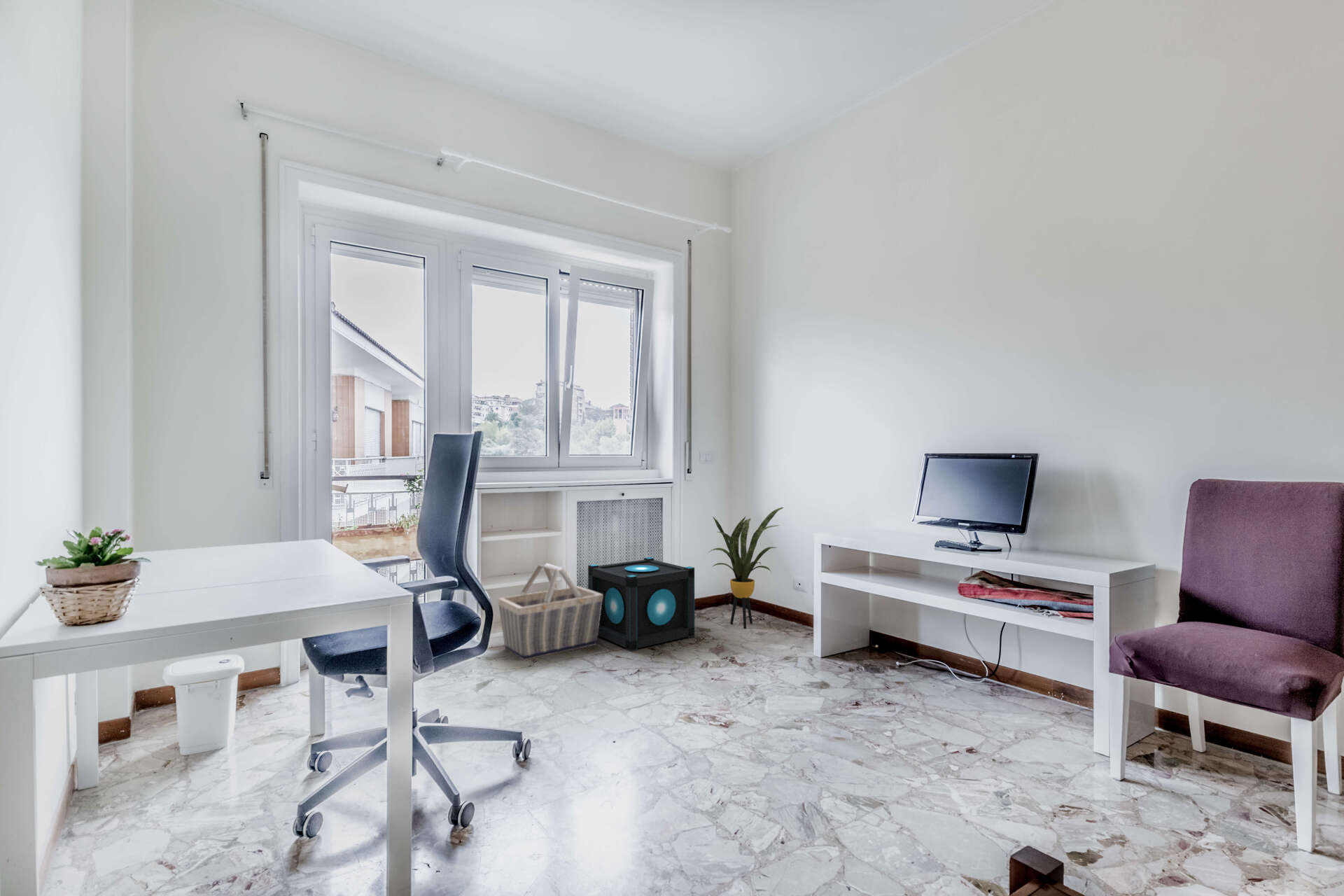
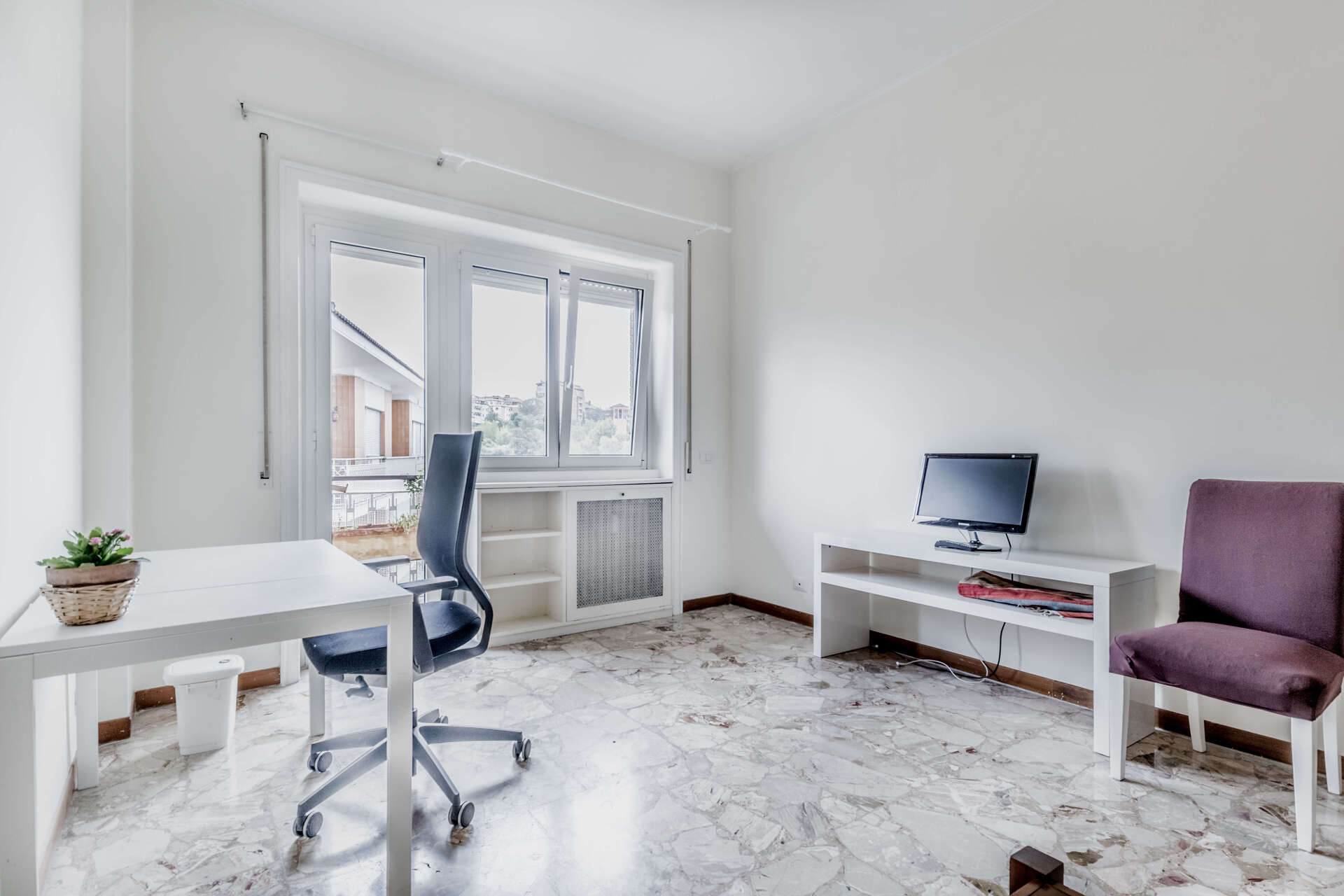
- speaker (640, 601)
- house plant (749, 567)
- basket (551, 606)
